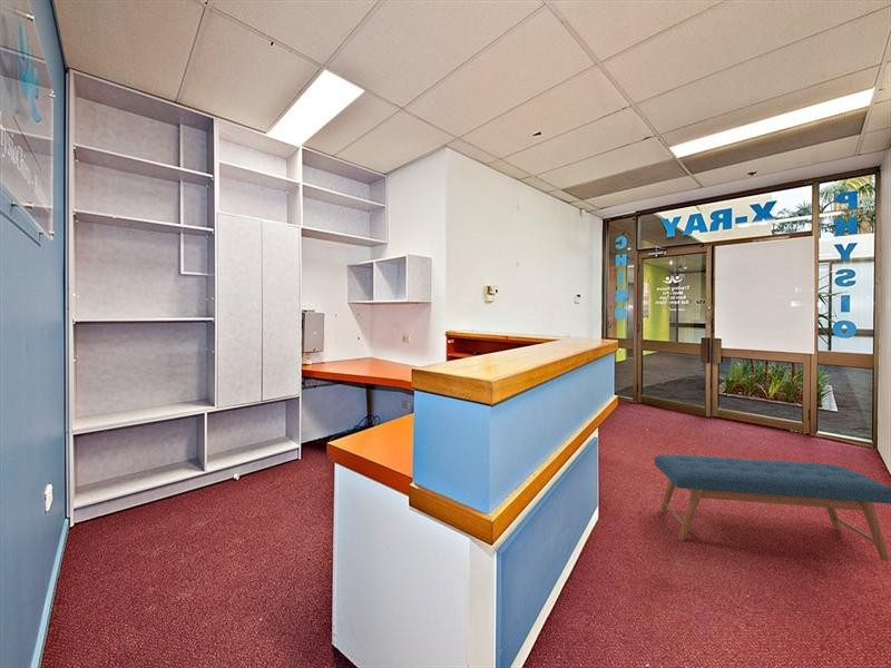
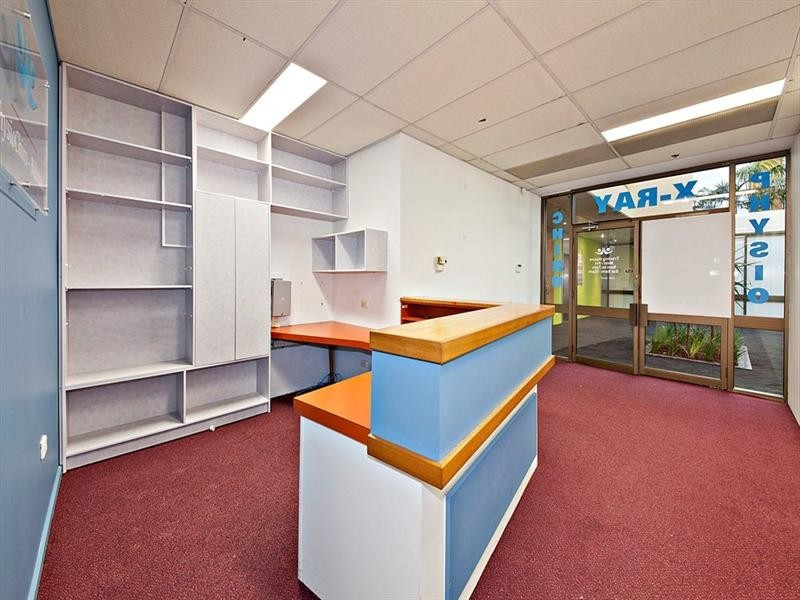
- bench (761, 500)
